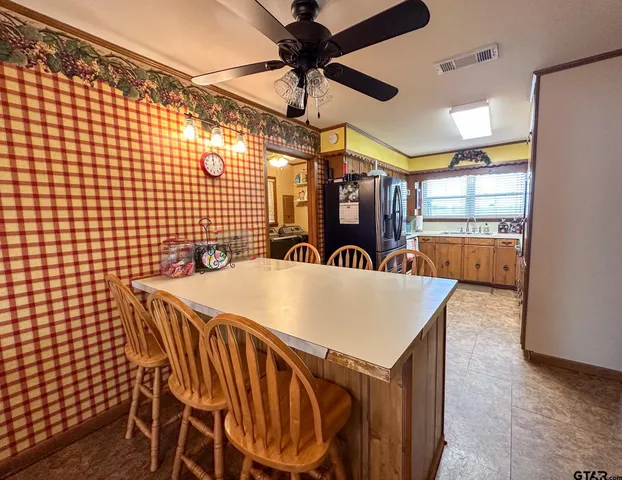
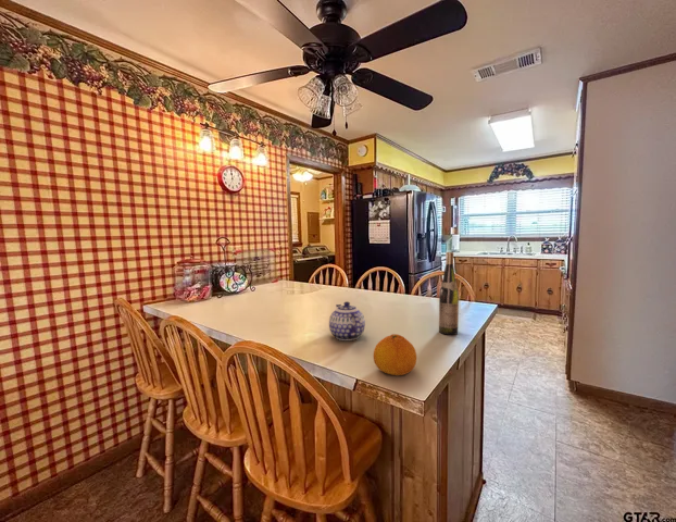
+ wine bottle (449, 293)
+ teapot (347, 319)
+ fruit (395, 352)
